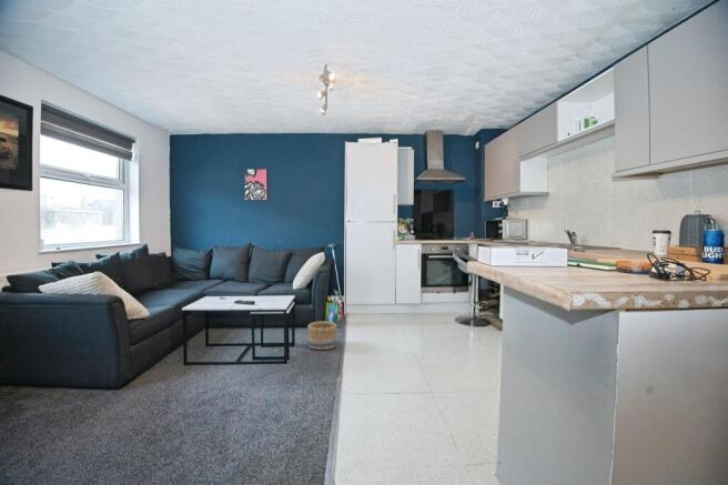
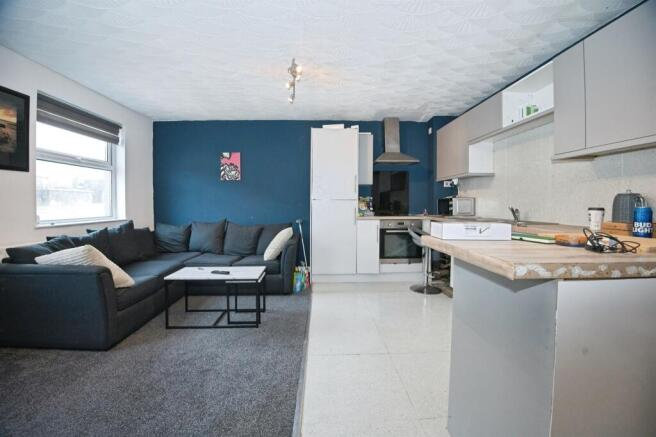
- basket (322, 334)
